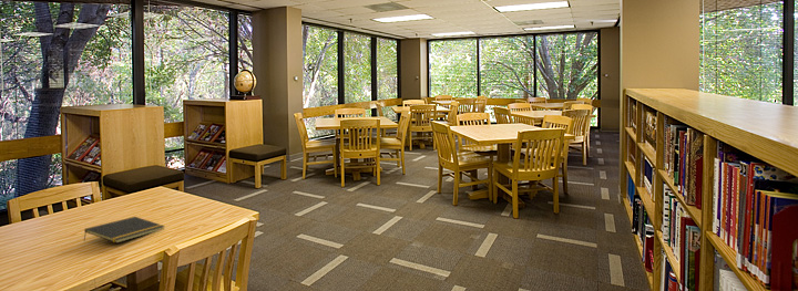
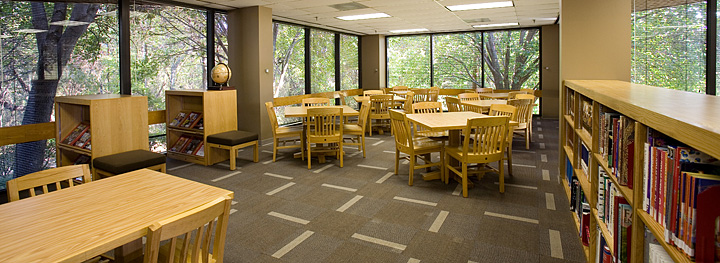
- notepad (126, 228)
